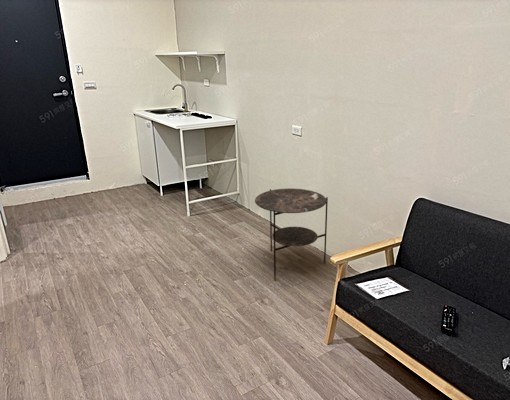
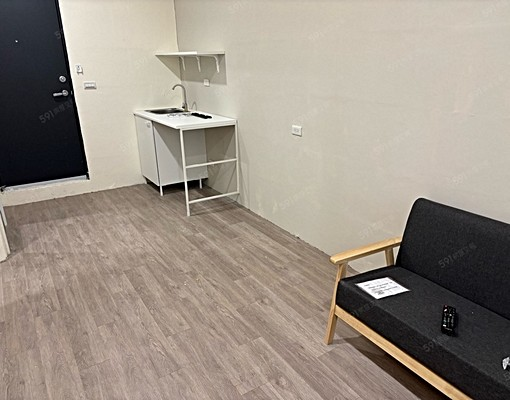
- side table (289, 231)
